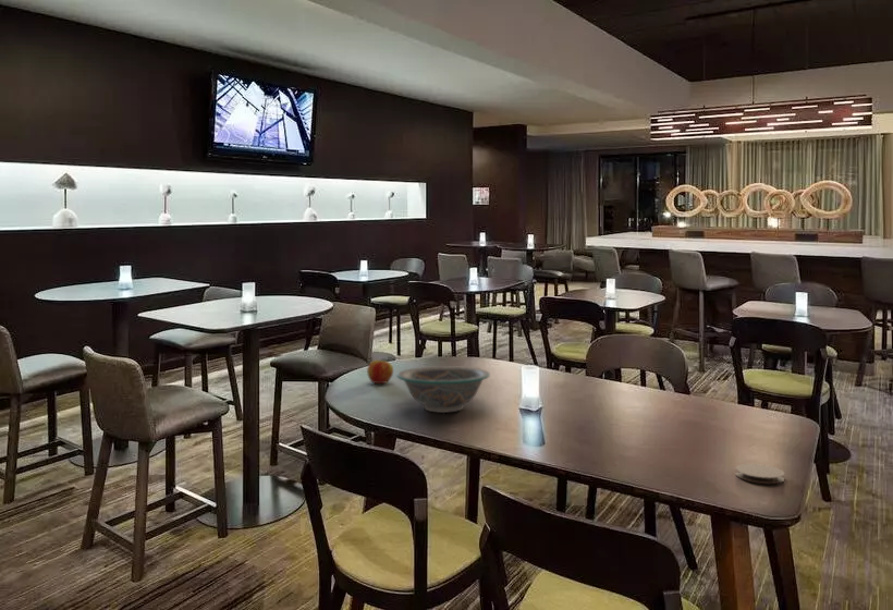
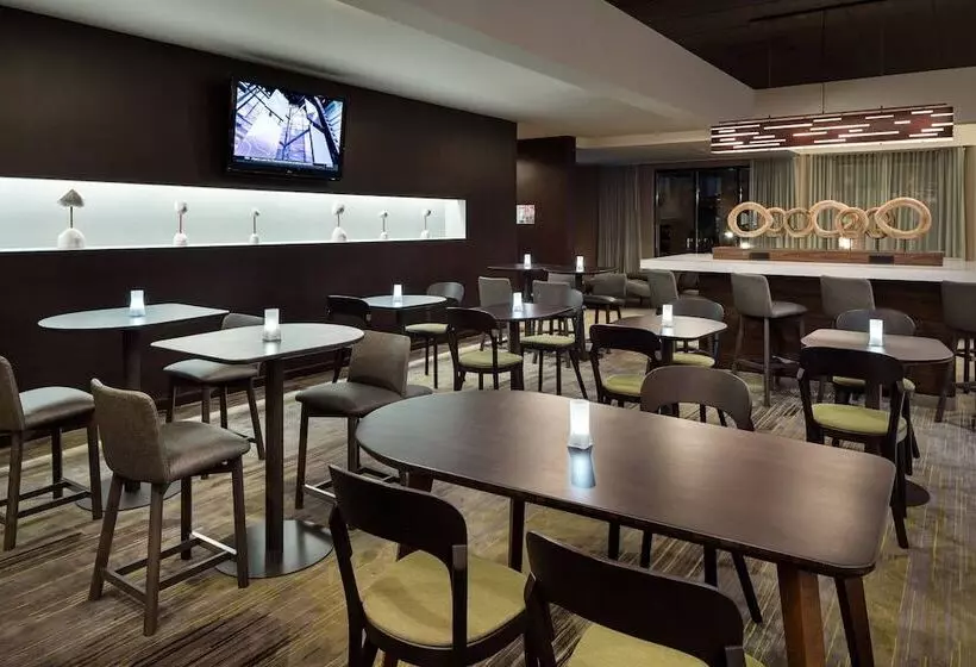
- apple (380, 371)
- coaster (759, 473)
- bowl (443, 390)
